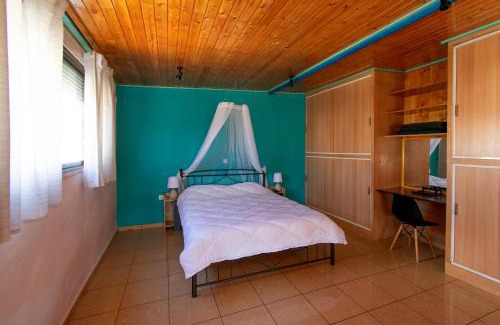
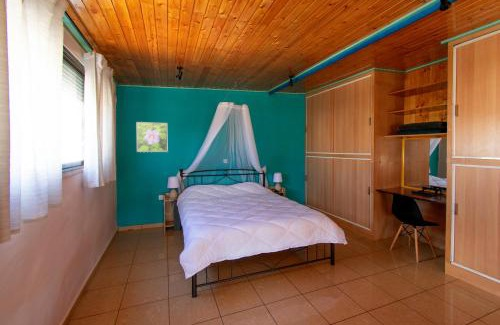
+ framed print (152, 137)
